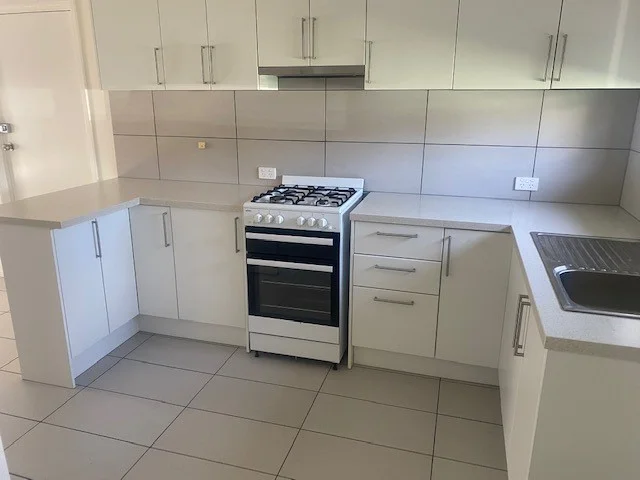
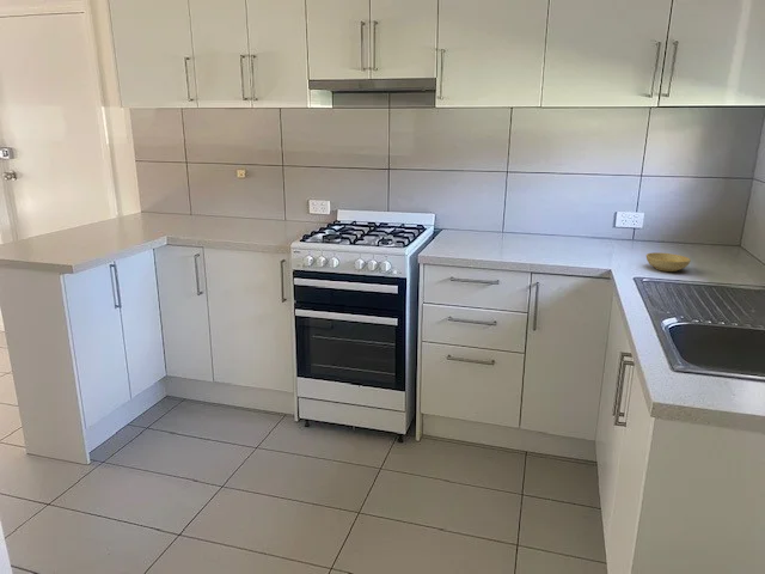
+ bowl (667, 262)
